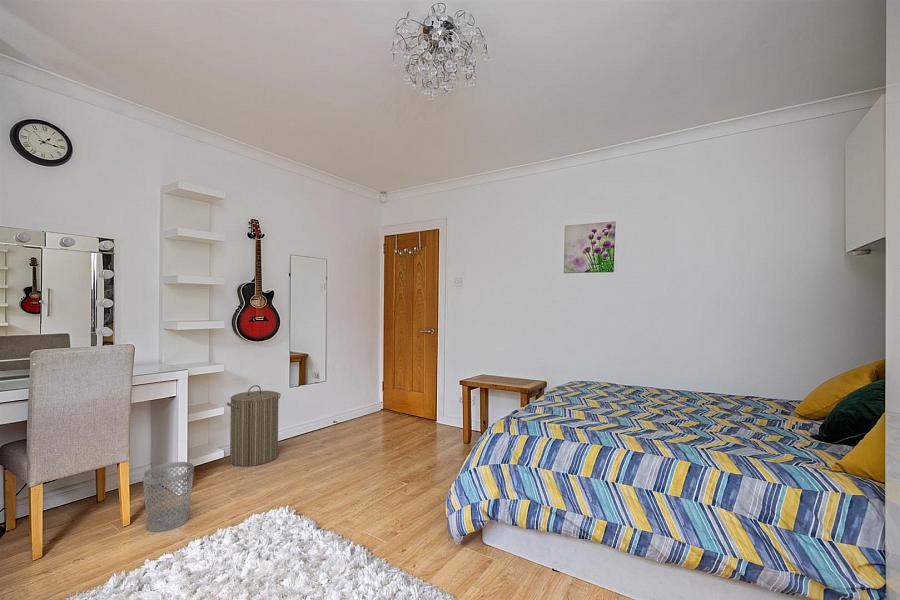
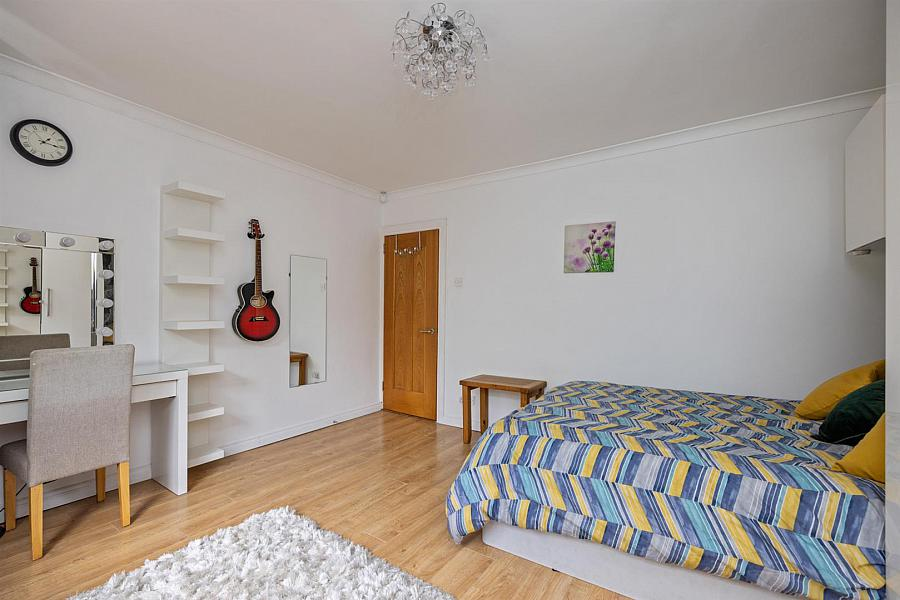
- wastebasket (168, 497)
- laundry hamper (255, 421)
